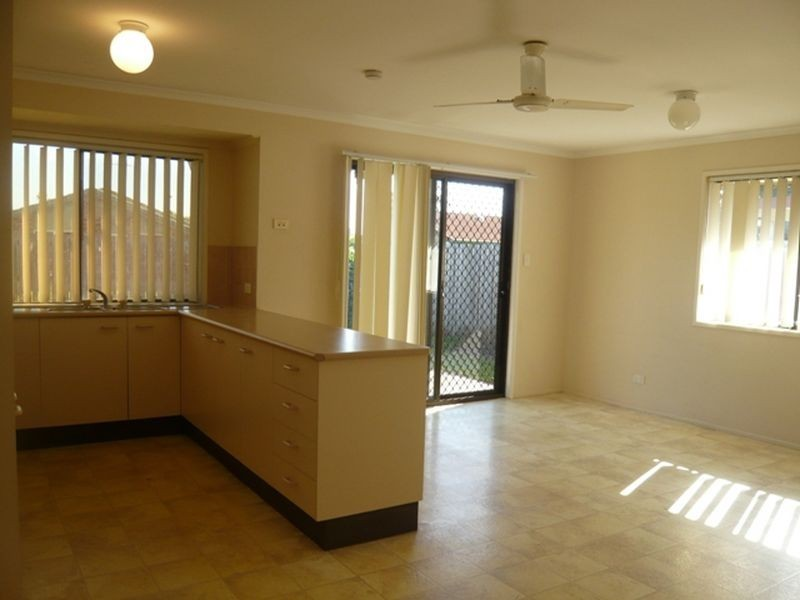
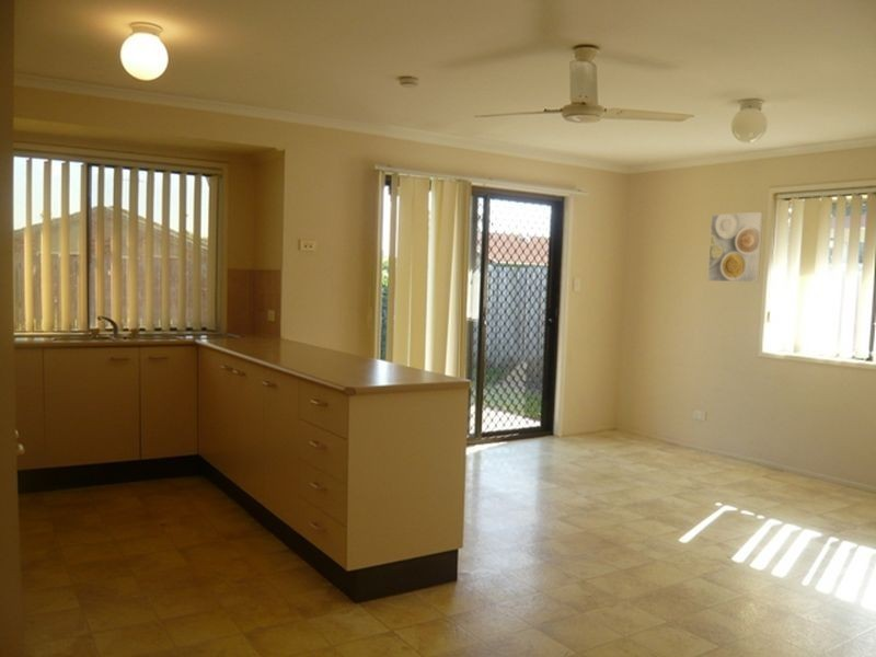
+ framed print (734, 247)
